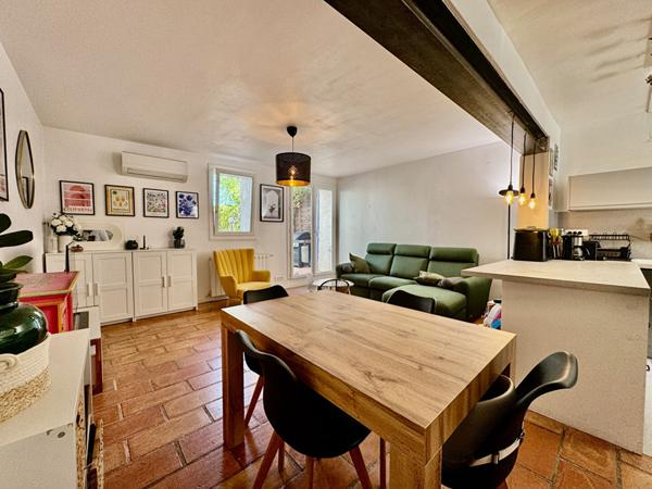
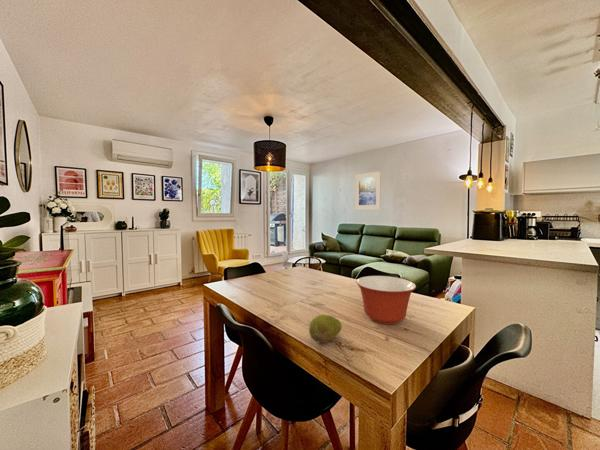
+ fruit (325, 326)
+ mixing bowl (384, 300)
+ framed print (367, 191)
